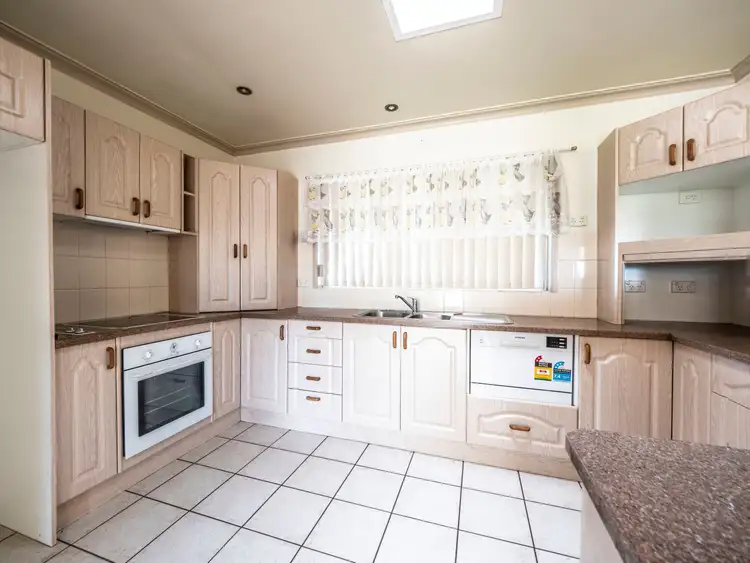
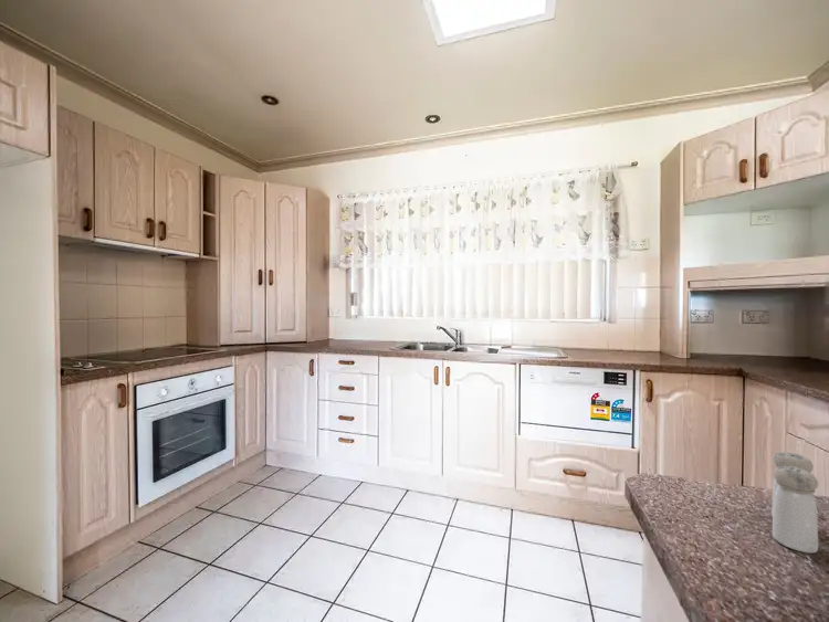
+ salt and pepper shaker (793, 496)
